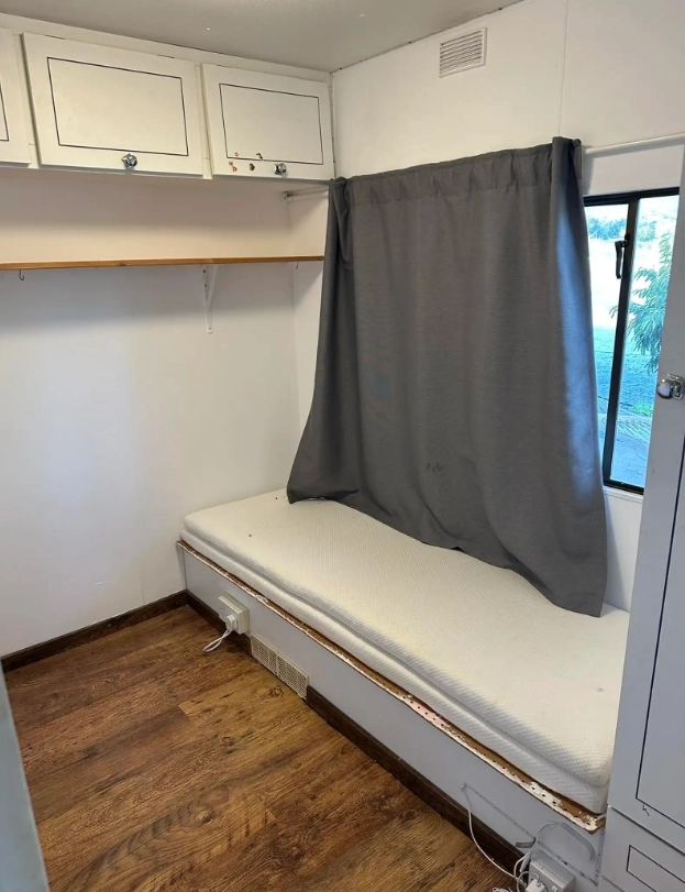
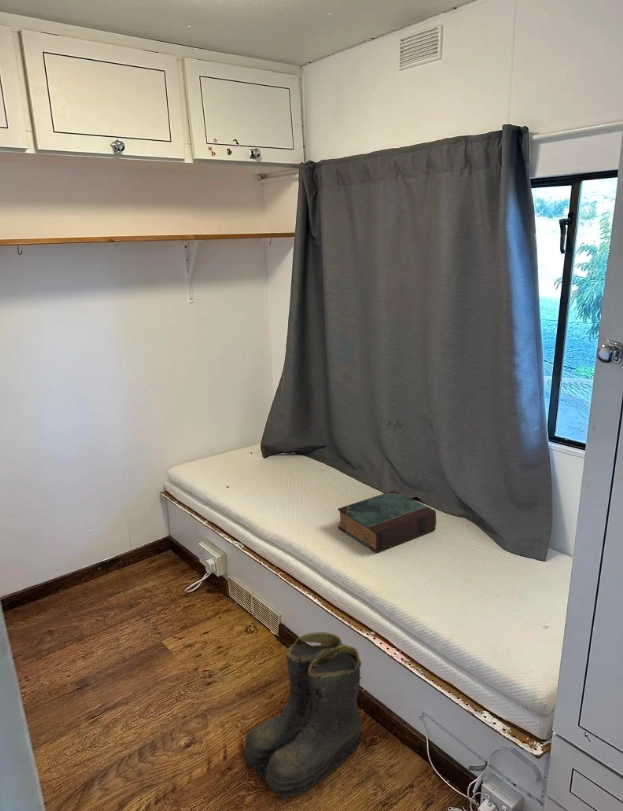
+ boots (302, 706)
+ book (386, 519)
